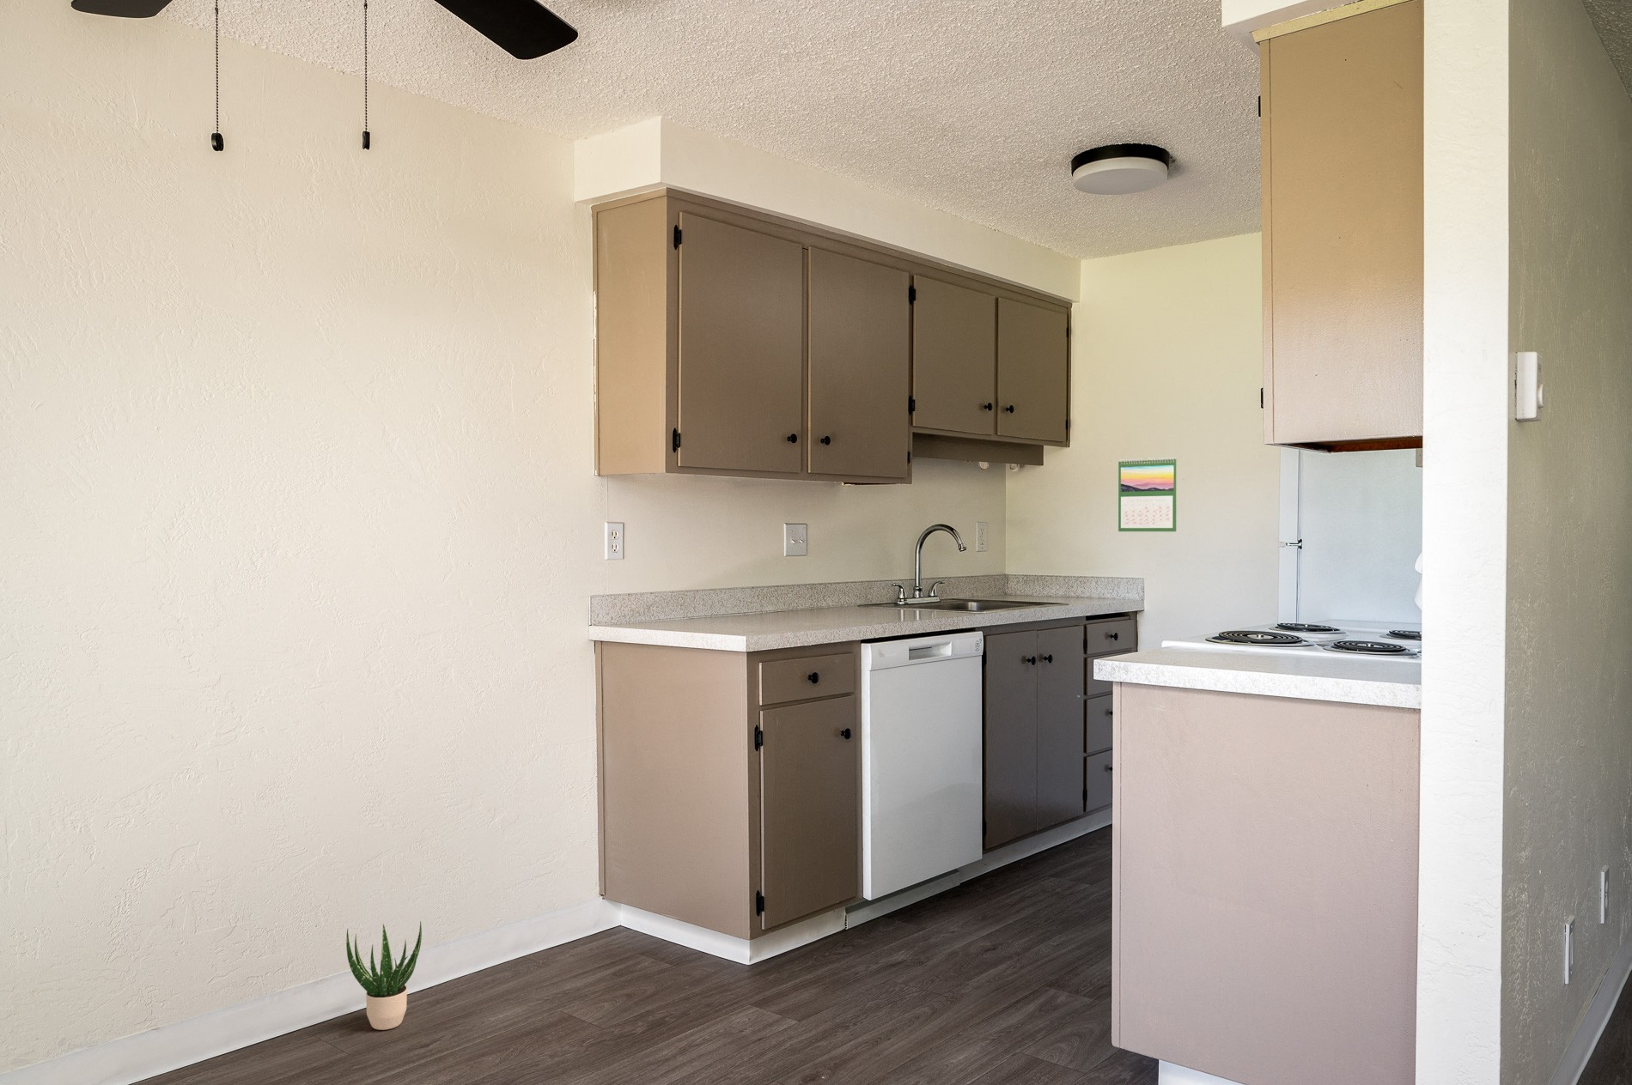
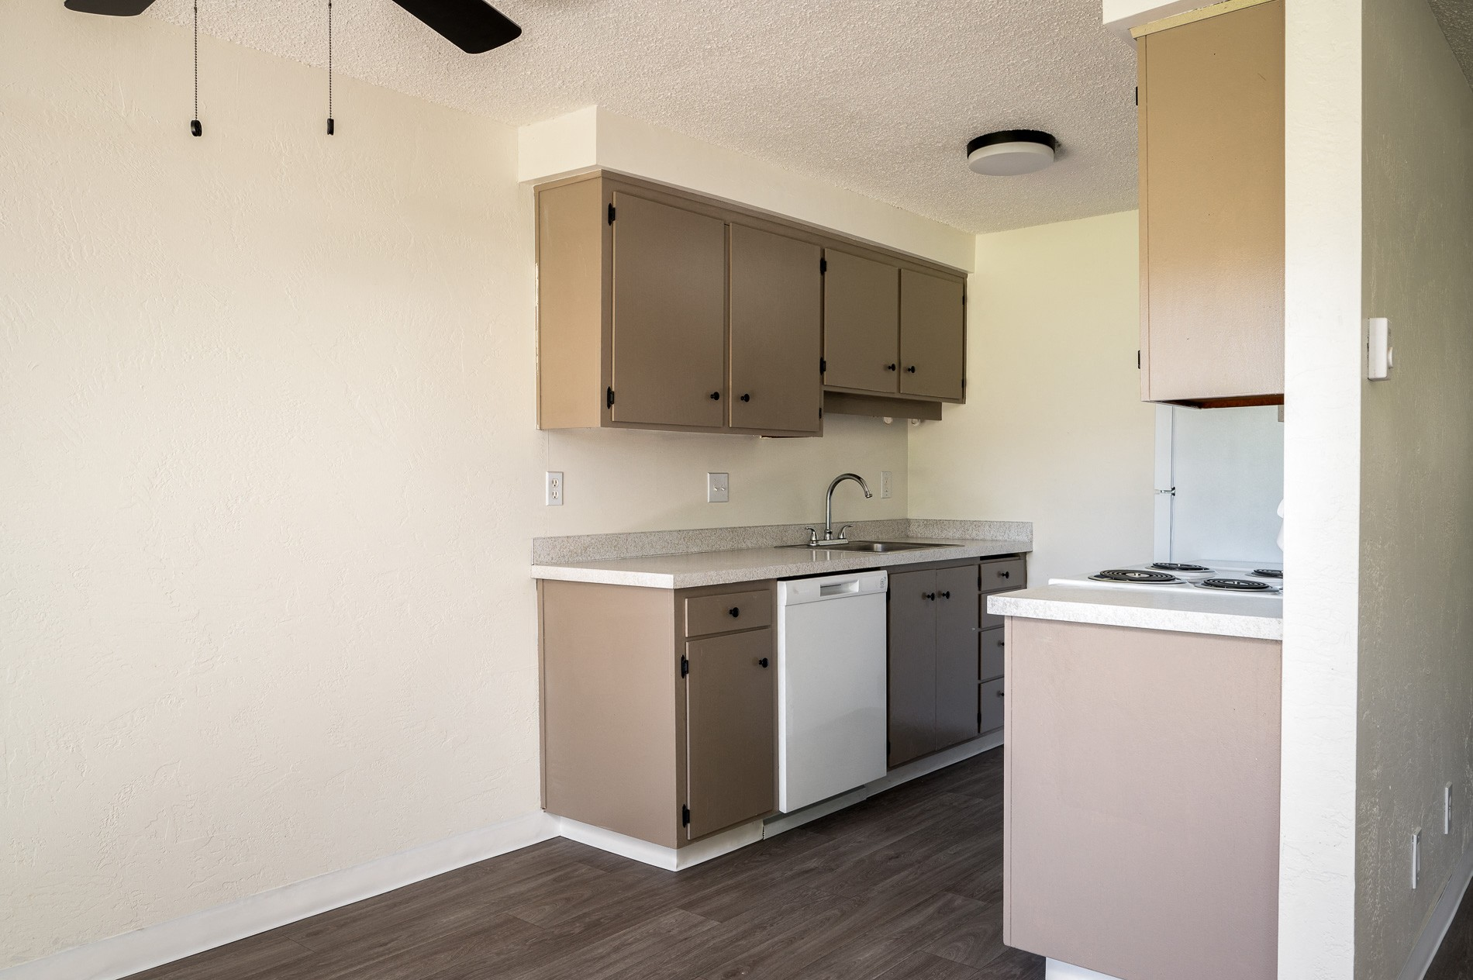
- calendar (1146, 494)
- potted plant (383, 971)
